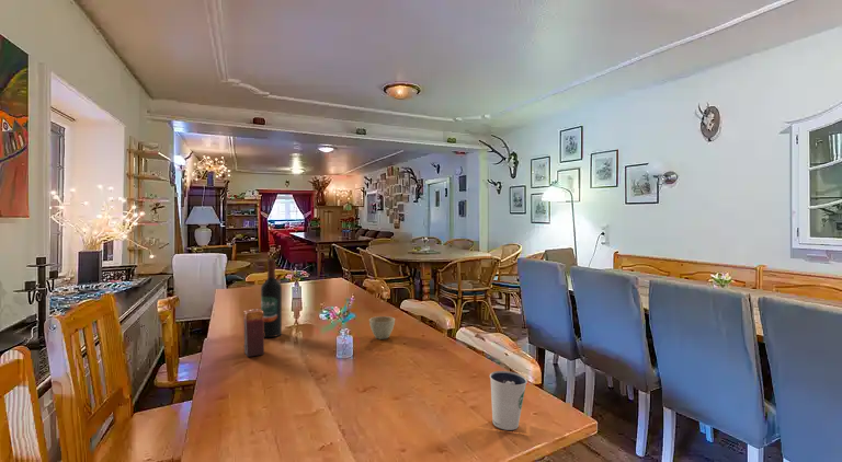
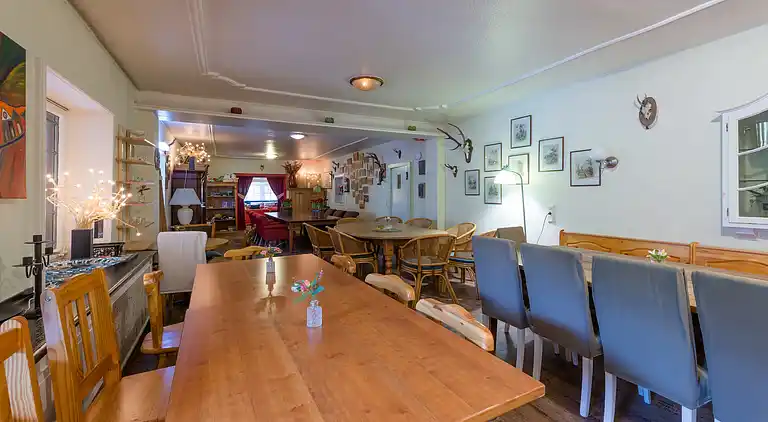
- flower pot (382, 327)
- wine bottle (271, 297)
- candle (253, 332)
- dixie cup (508, 400)
